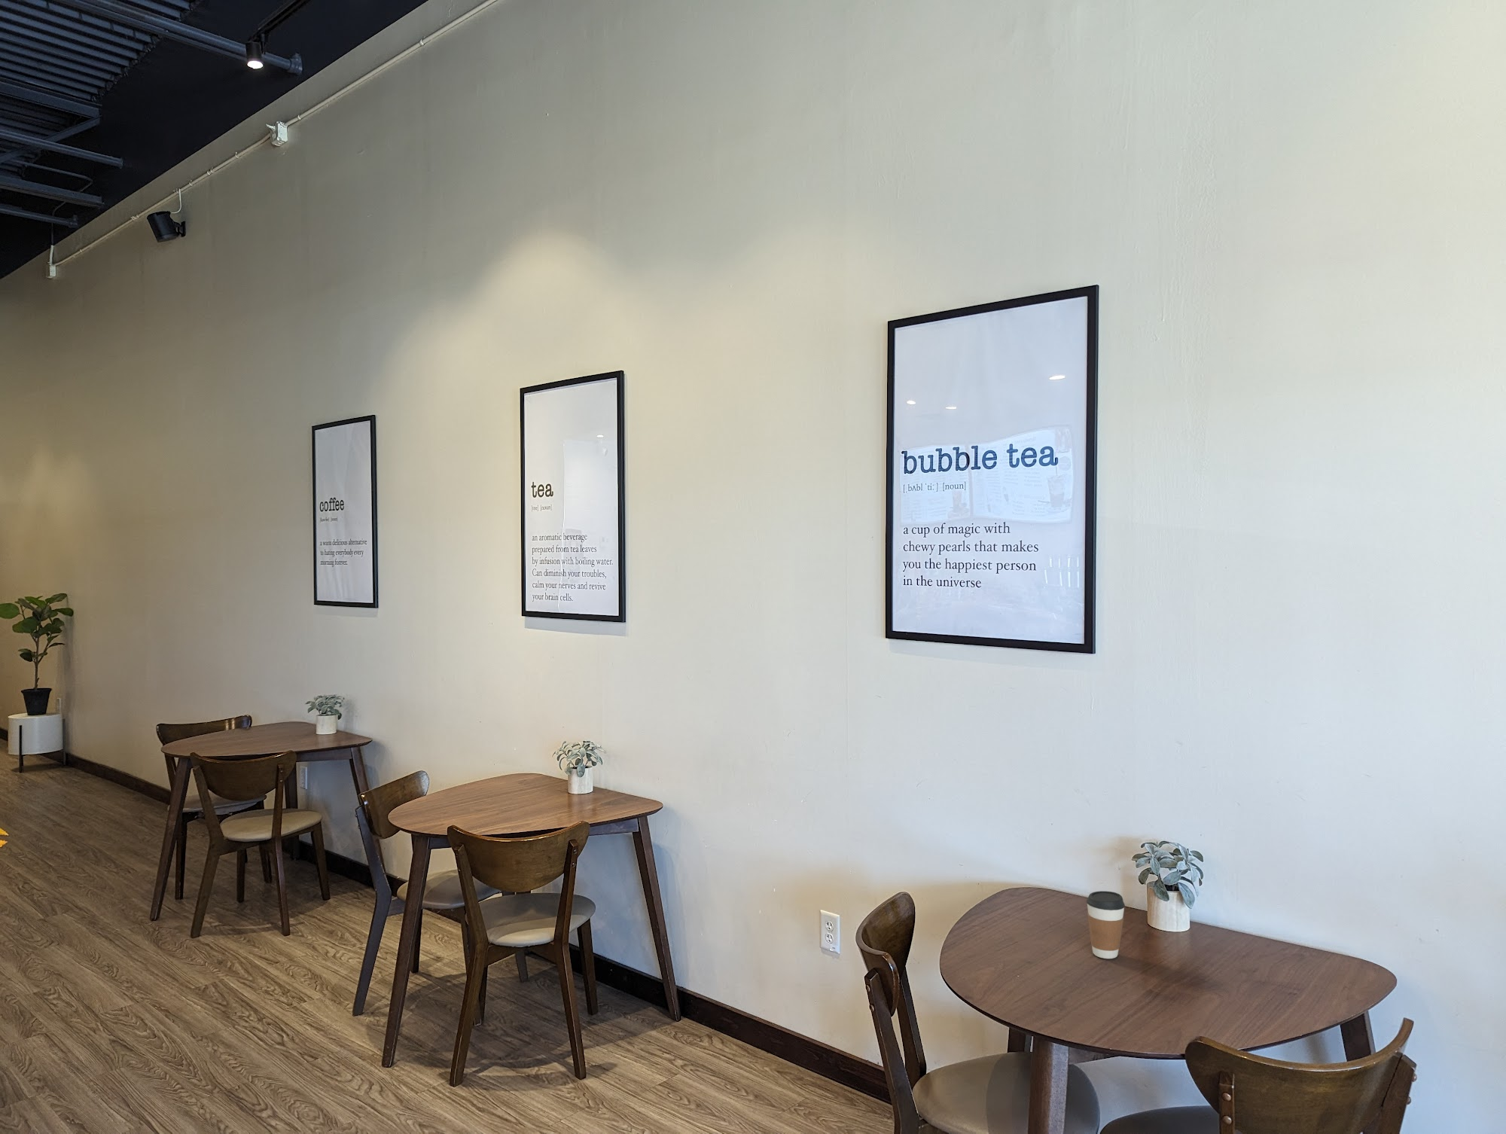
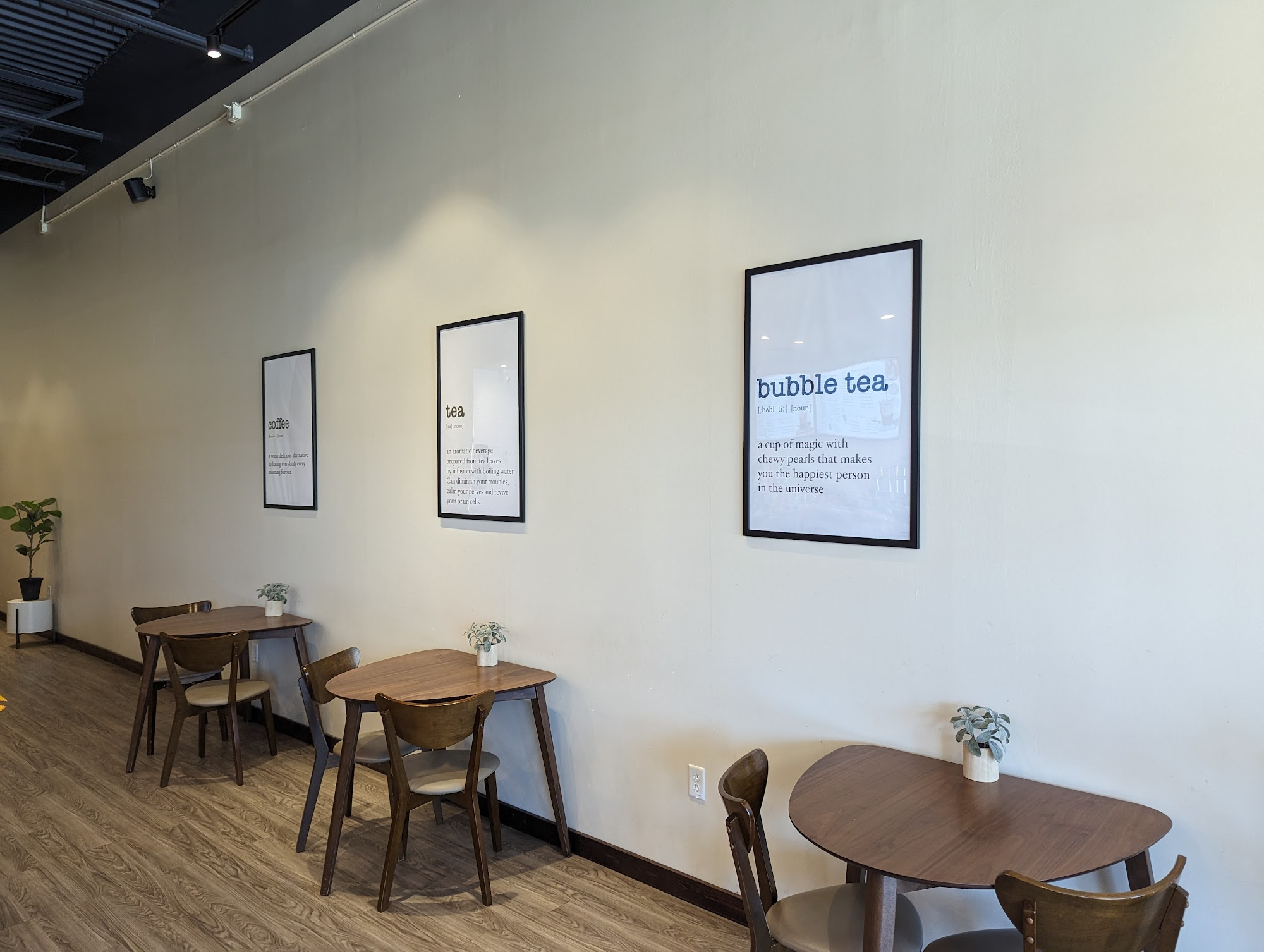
- coffee cup (1104, 924)
